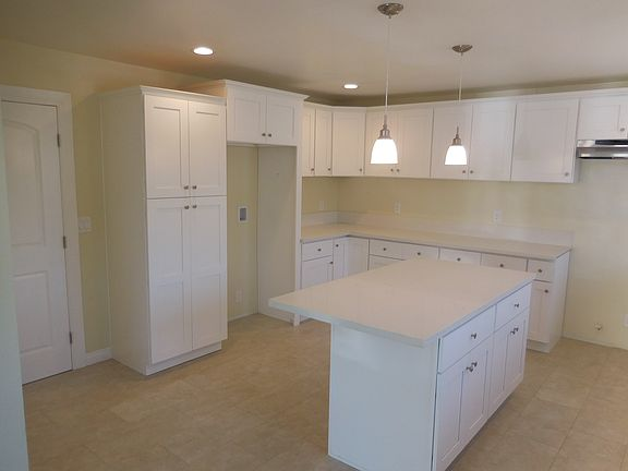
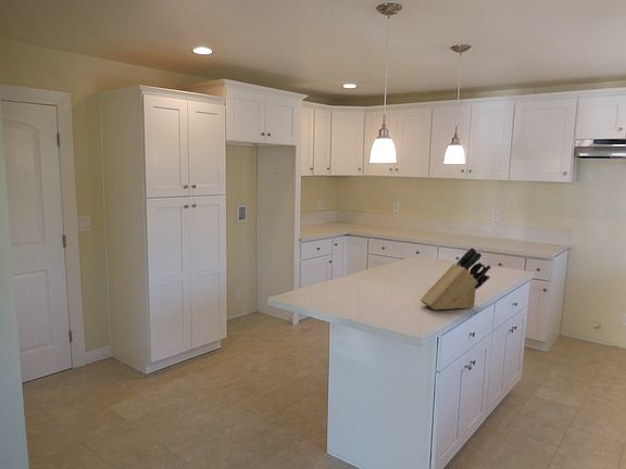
+ knife block (455, 277)
